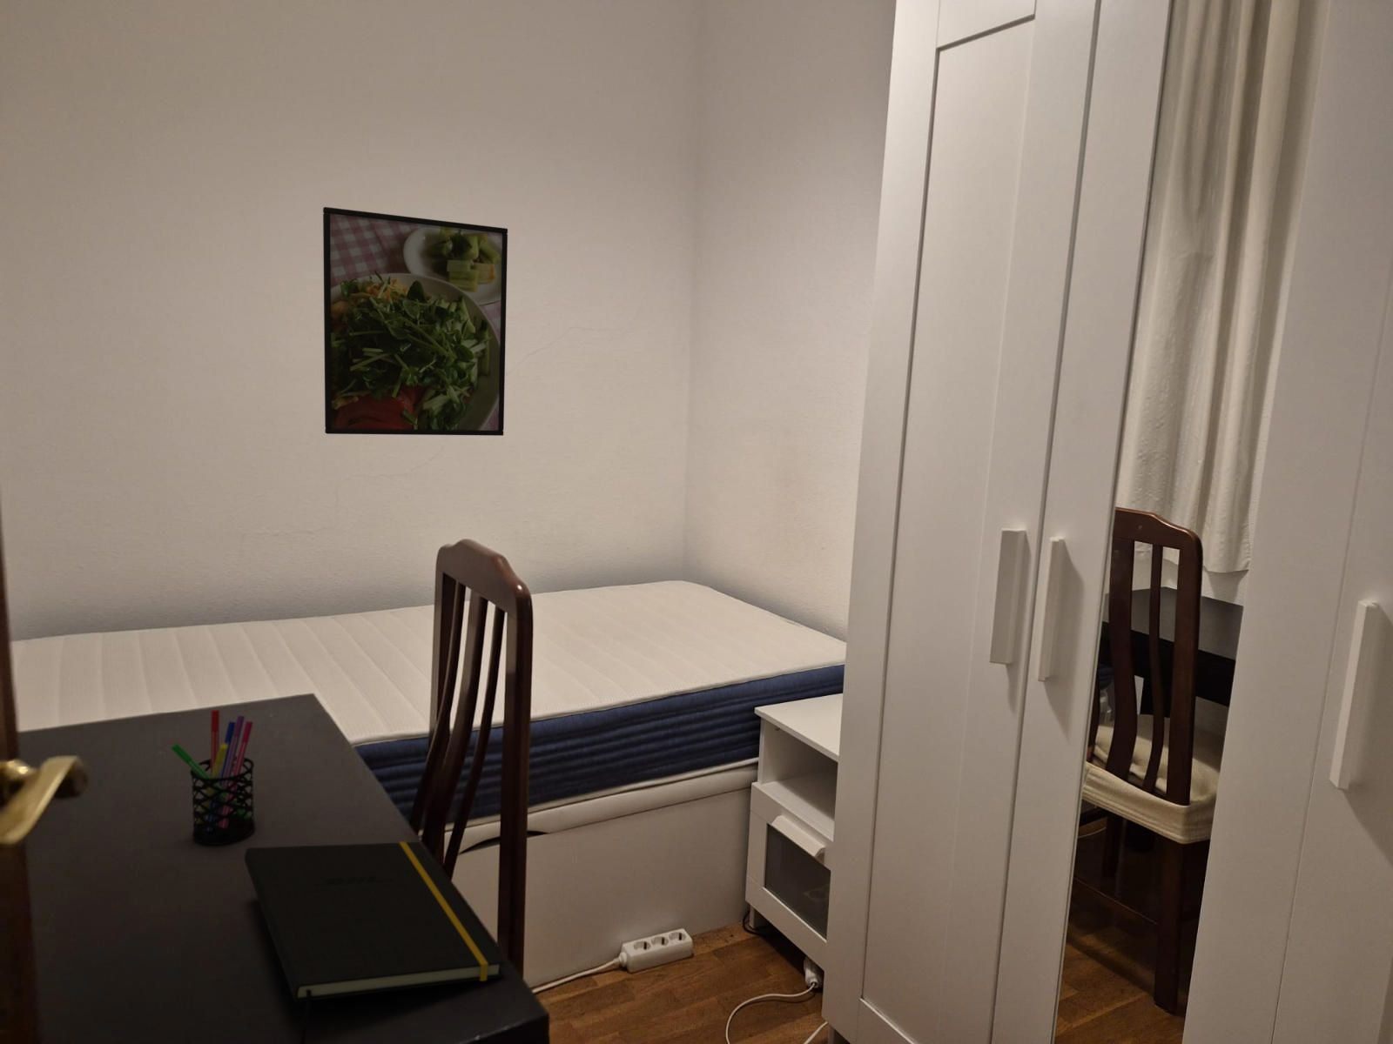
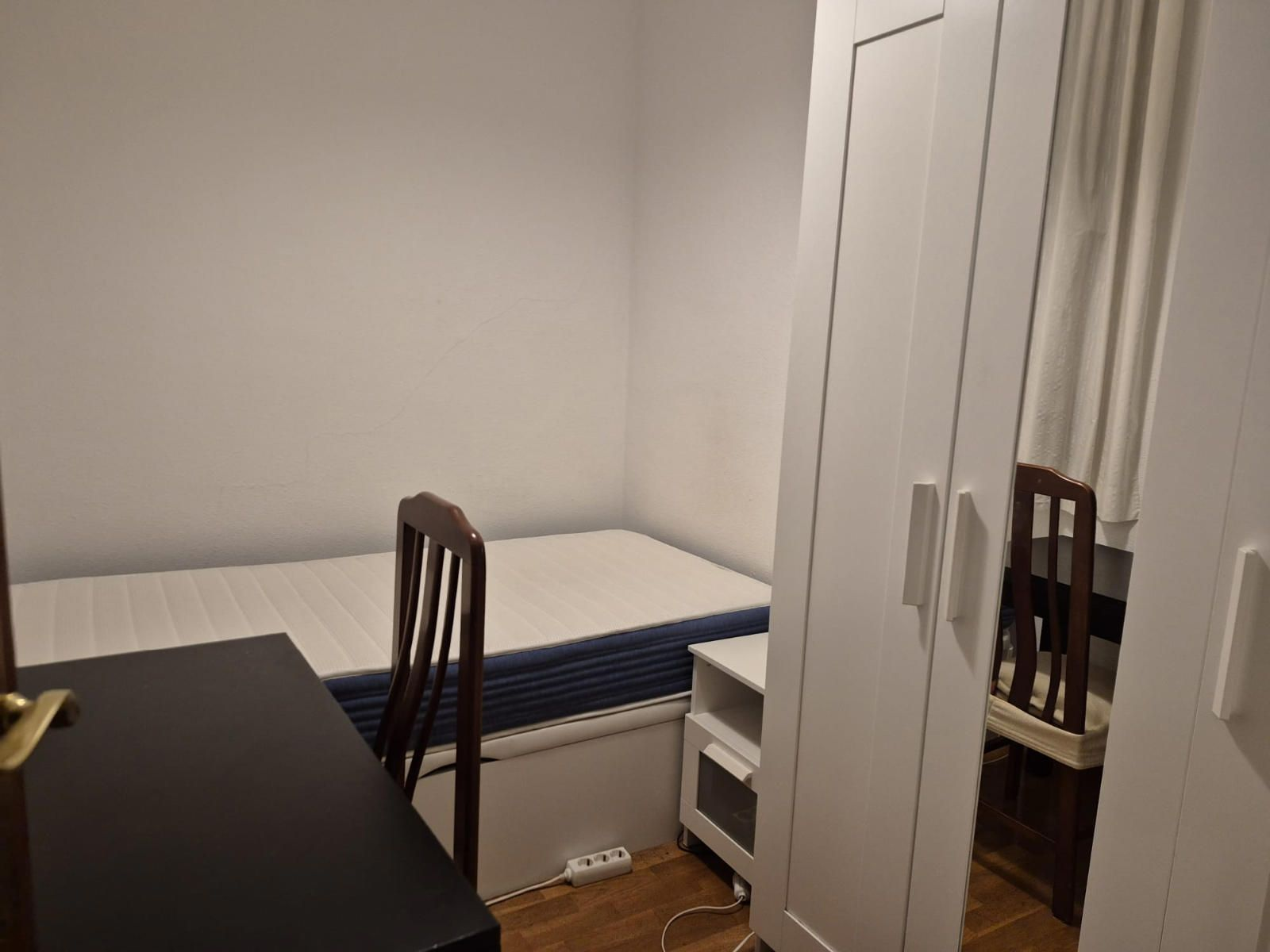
- pen holder (214, 775)
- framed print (418, 328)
- notepad (366, 909)
